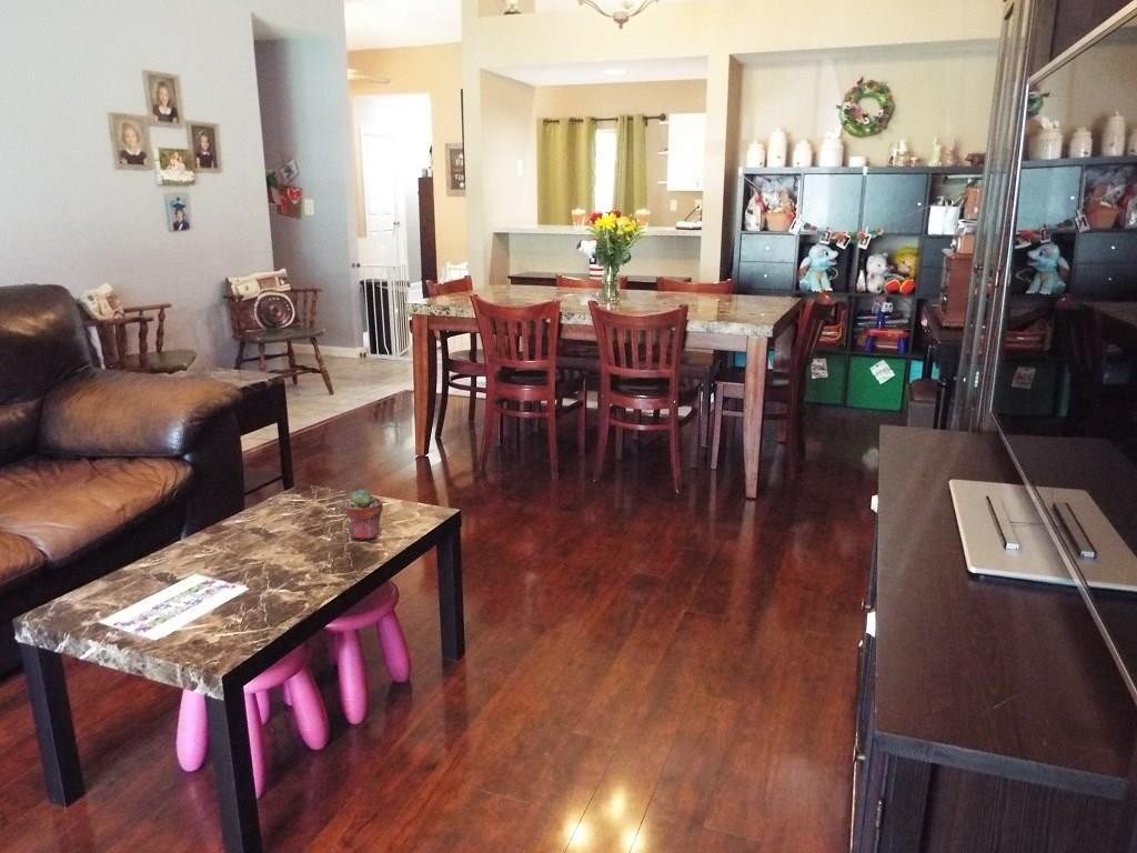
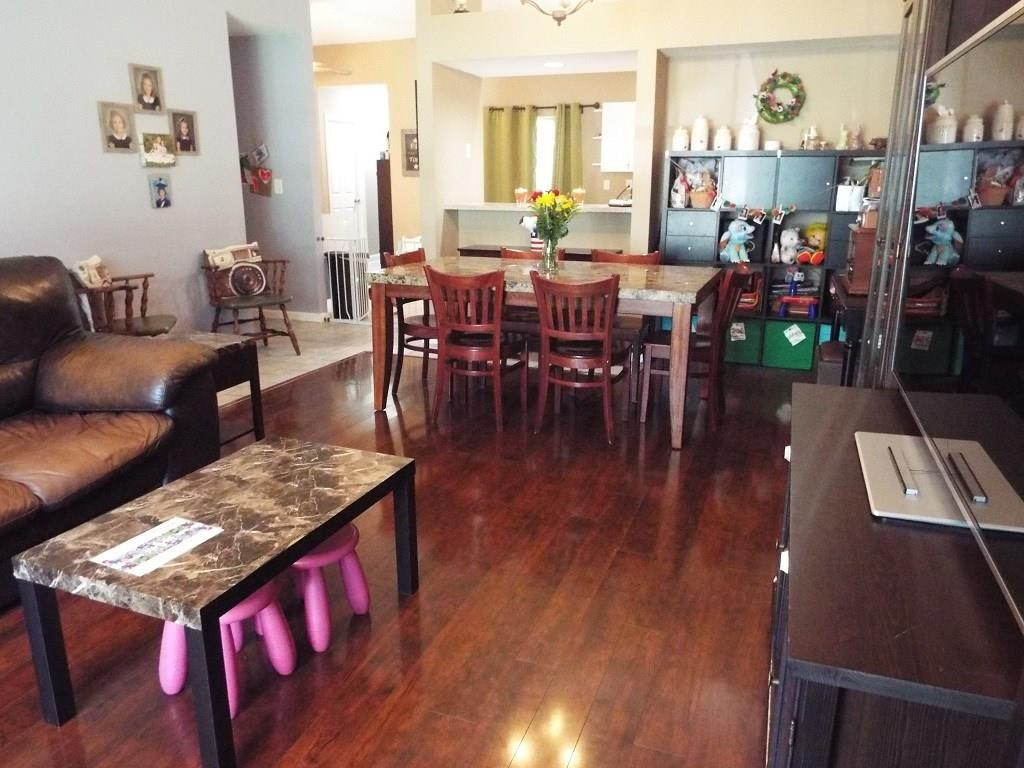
- potted succulent (364, 512)
